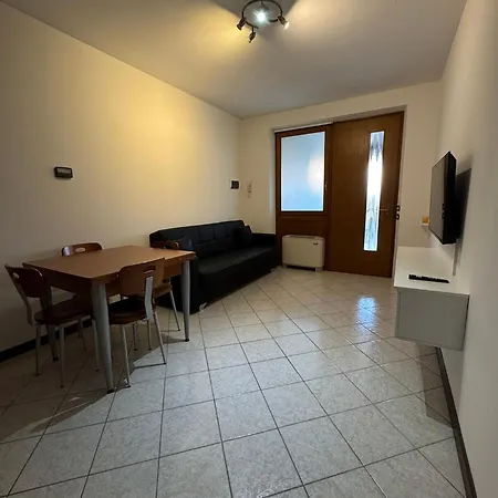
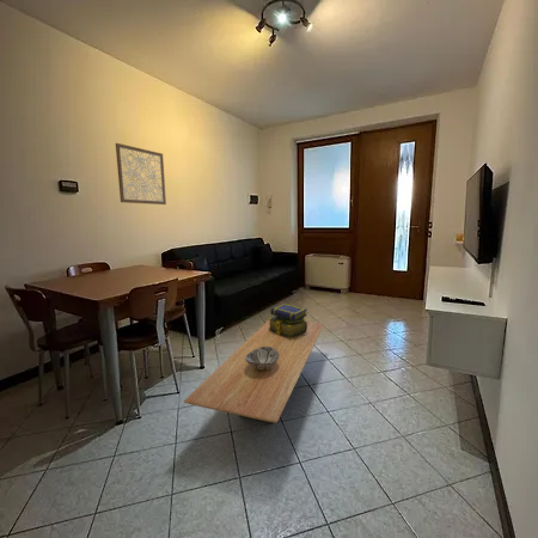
+ coffee table (273, 371)
+ wall art (141, 177)
+ decorative bowl (262, 360)
+ stack of books (288, 319)
